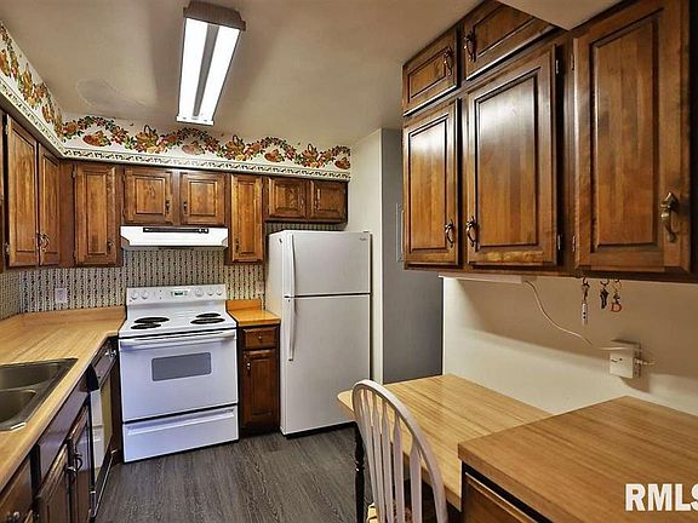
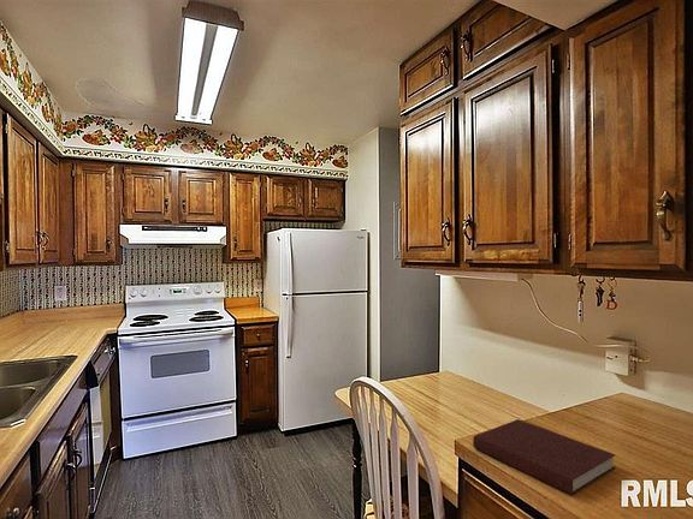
+ notebook (540, 451)
